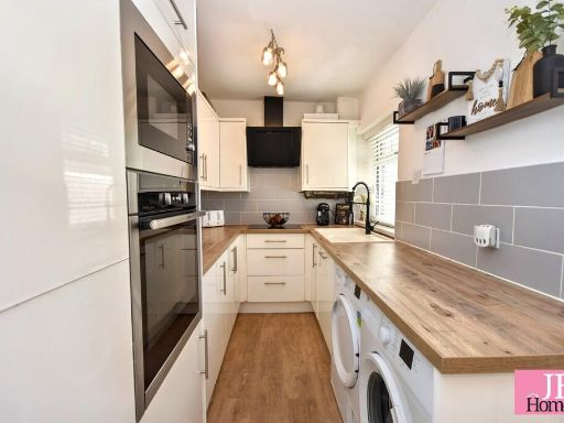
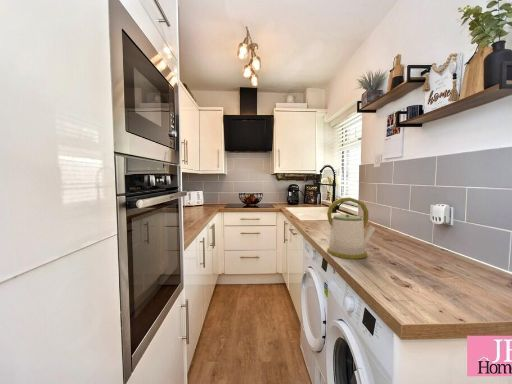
+ kettle (351, 225)
